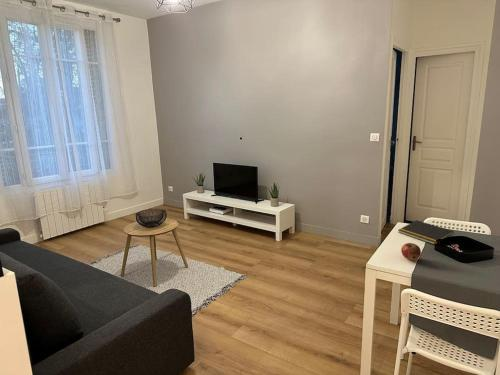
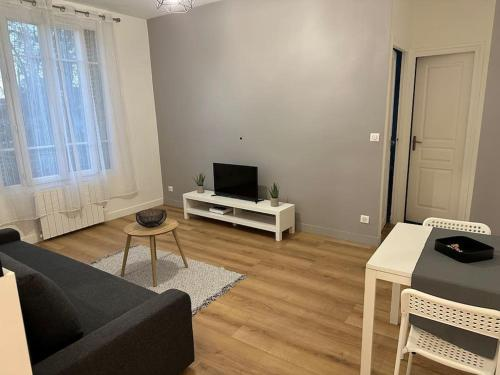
- notepad (424, 231)
- fruit (411, 251)
